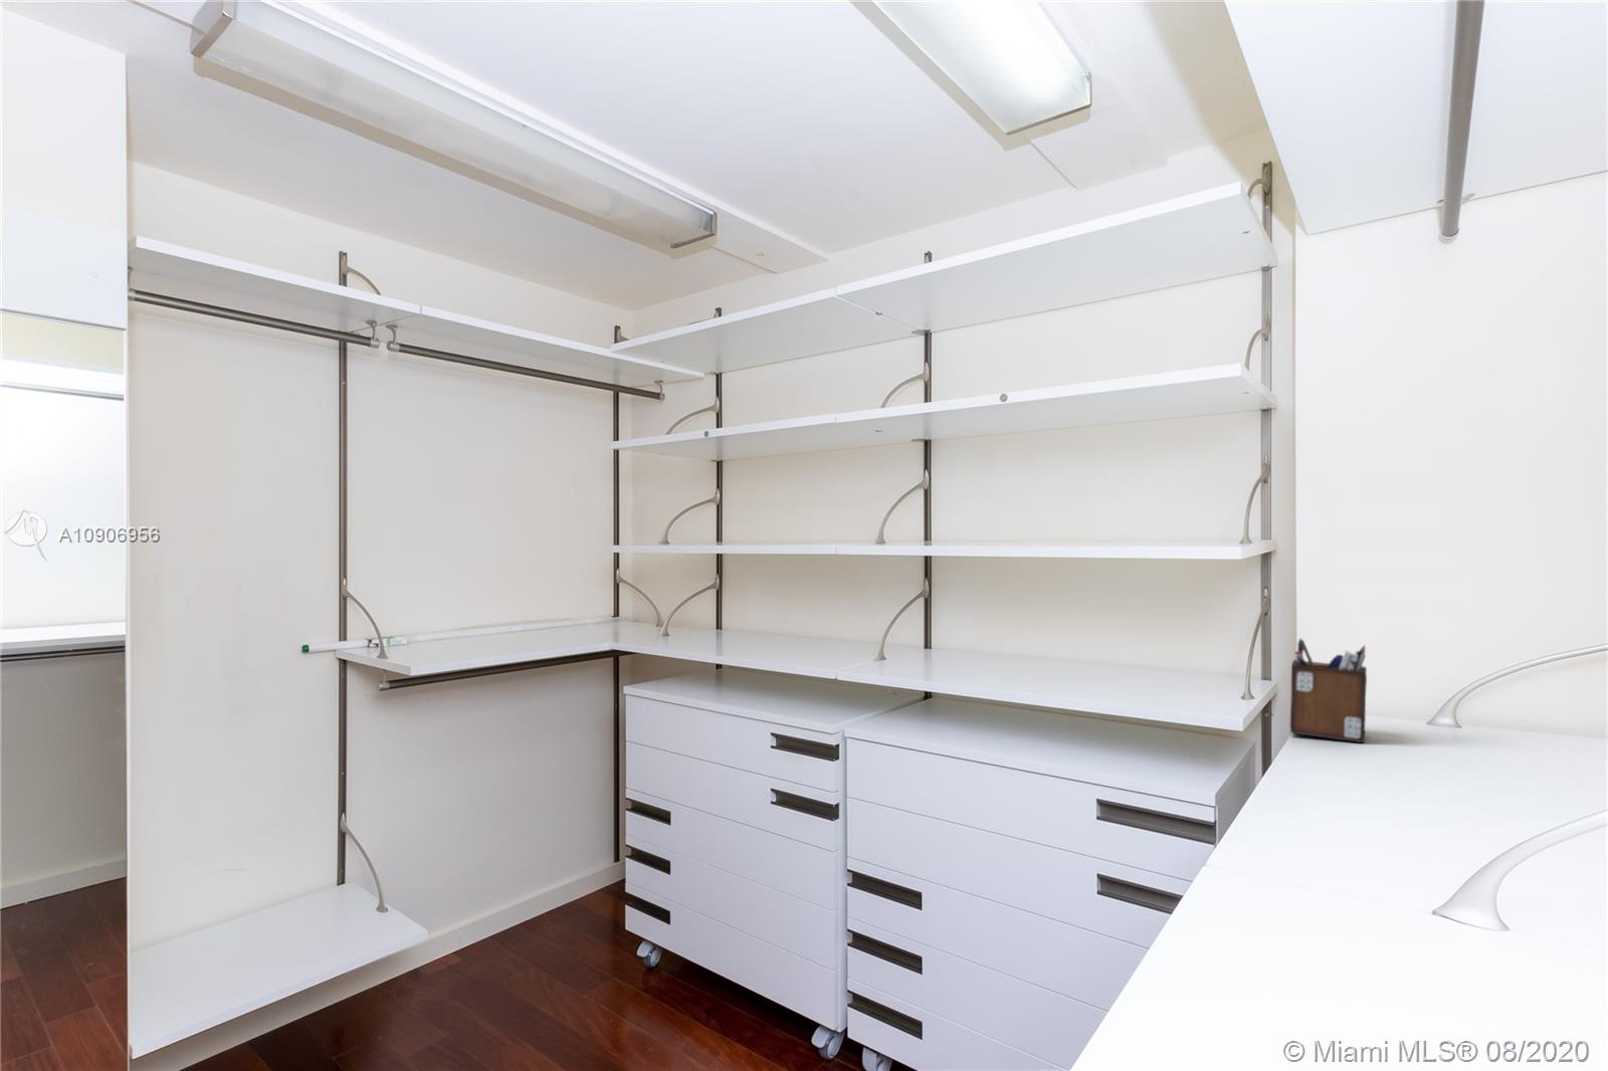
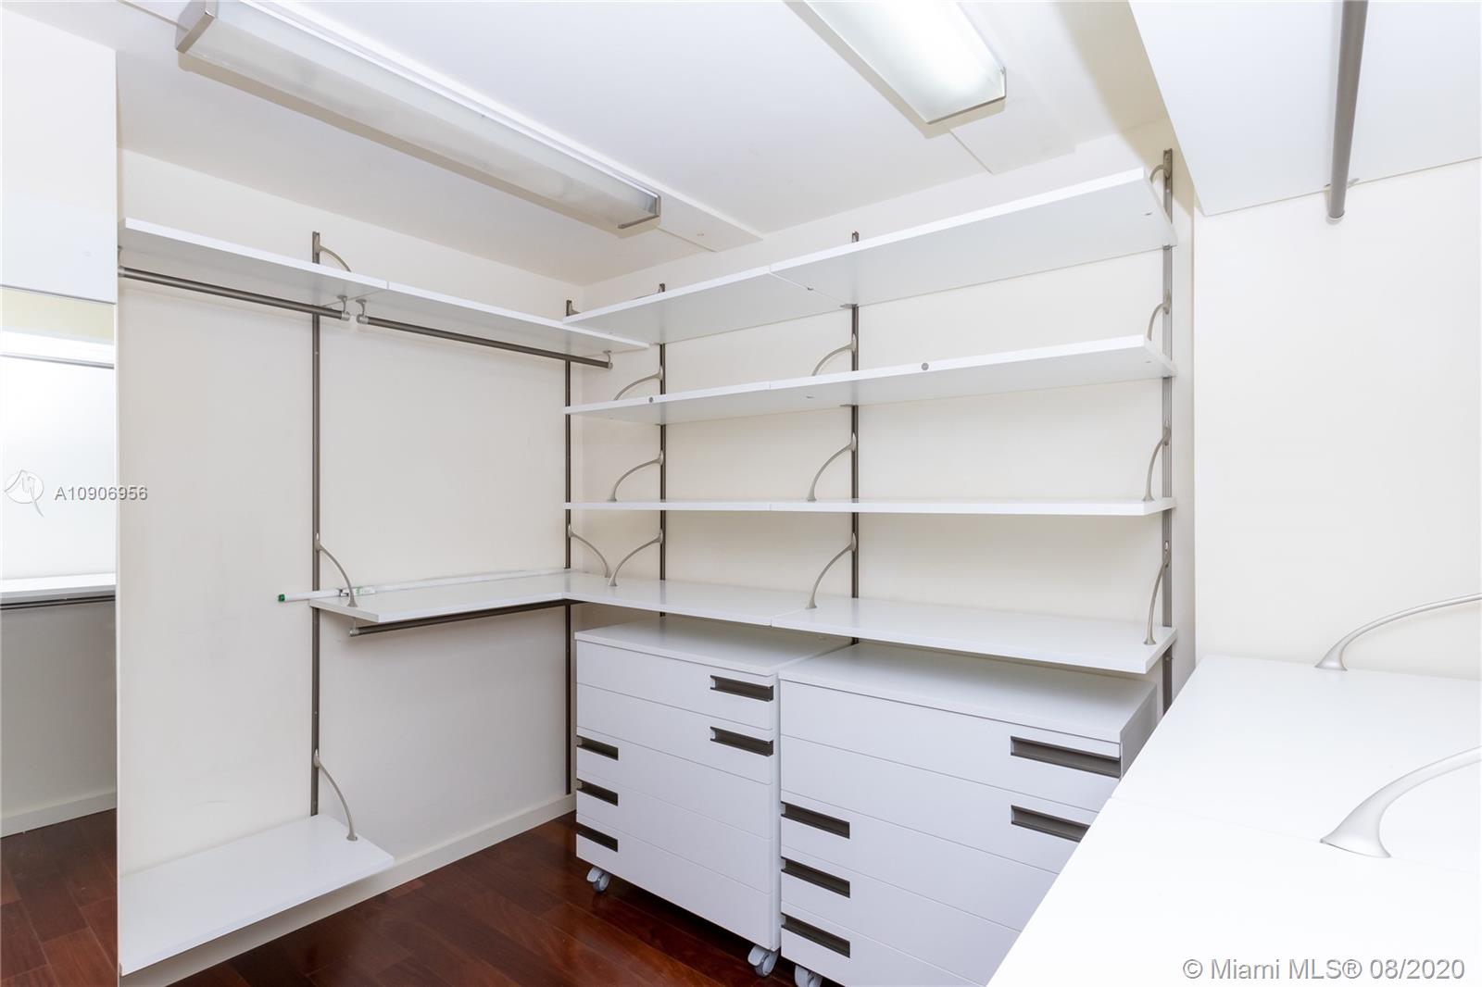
- desk organizer (1327, 686)
